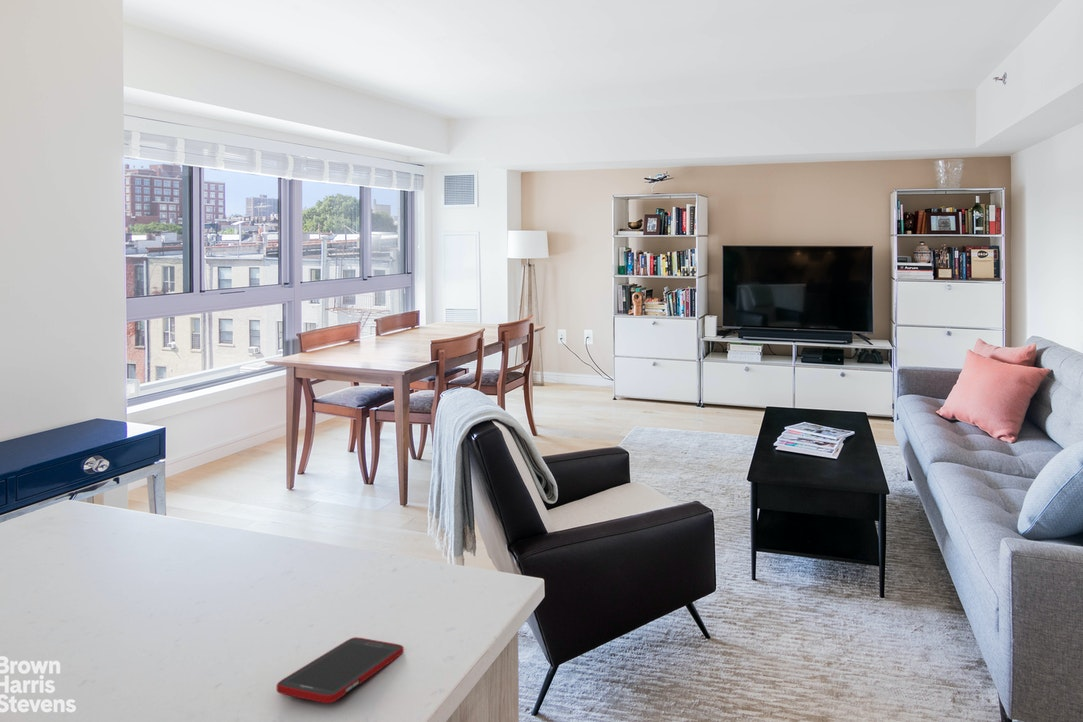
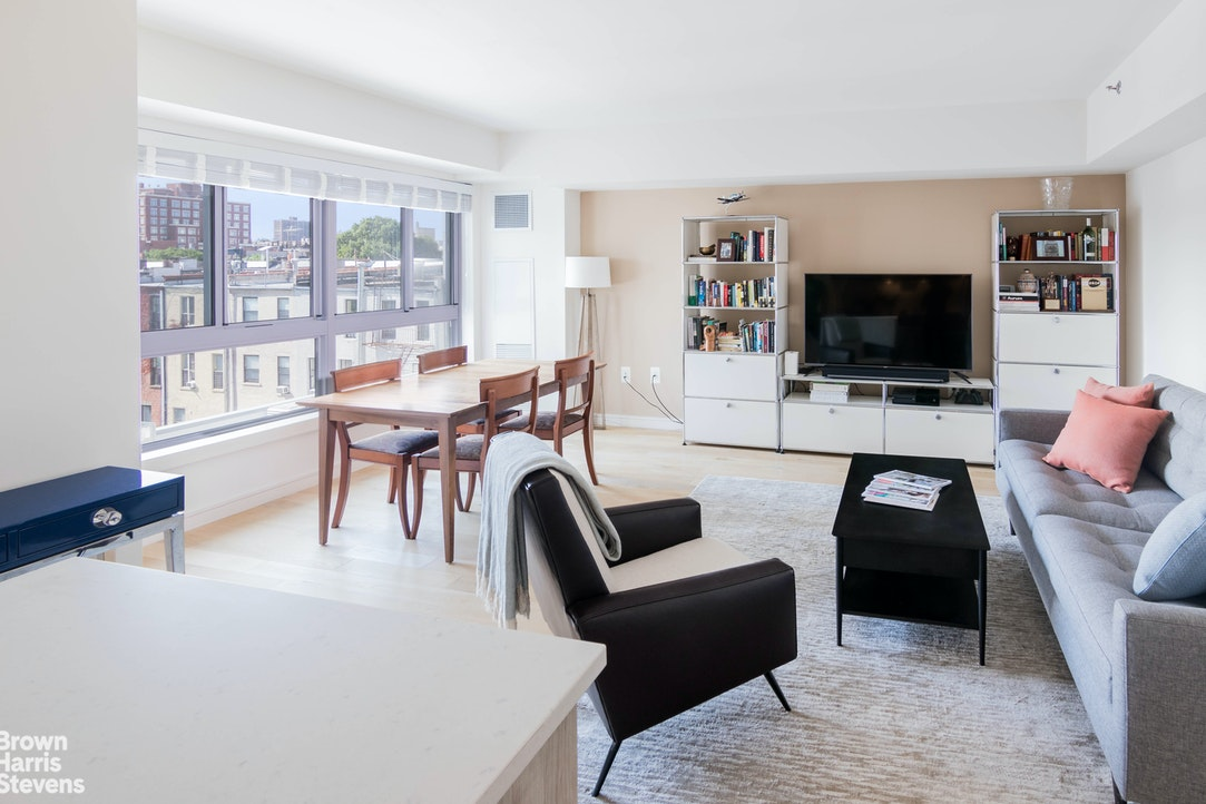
- cell phone (343, 668)
